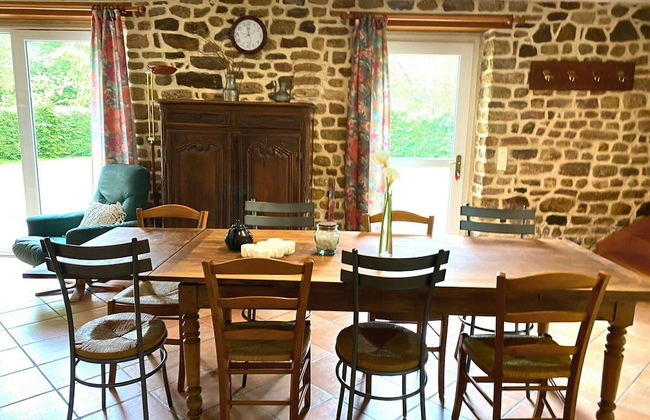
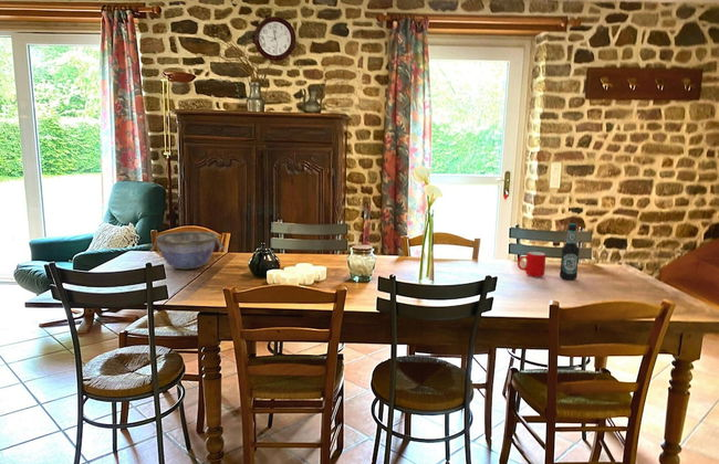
+ bowl (187, 251)
+ bottle (570, 251)
+ cup (531, 264)
